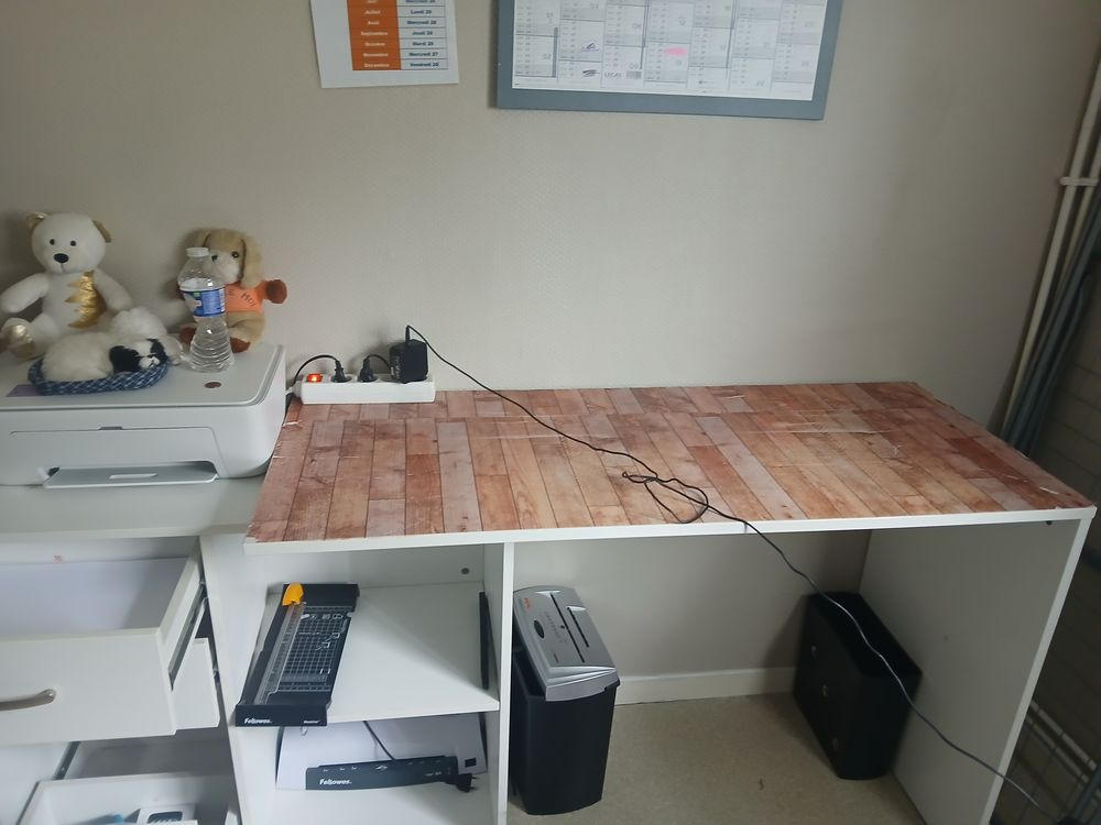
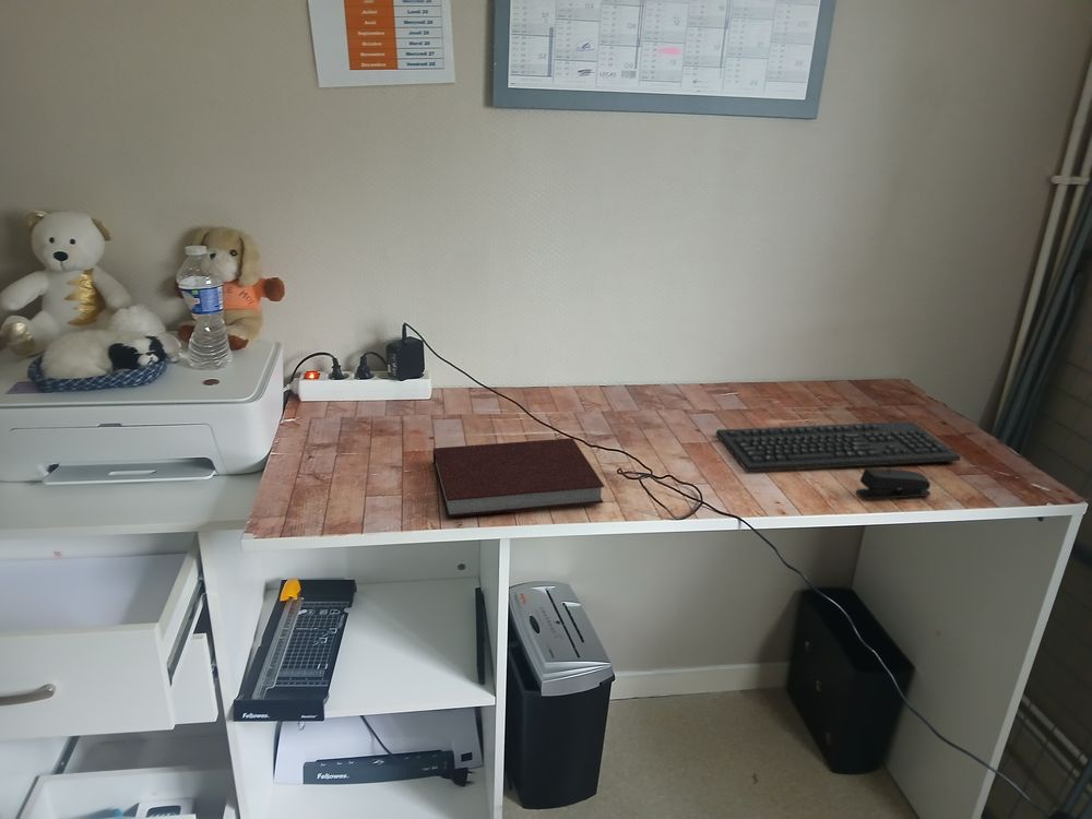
+ stapler (895, 480)
+ notebook (514, 474)
+ keyboard (835, 443)
